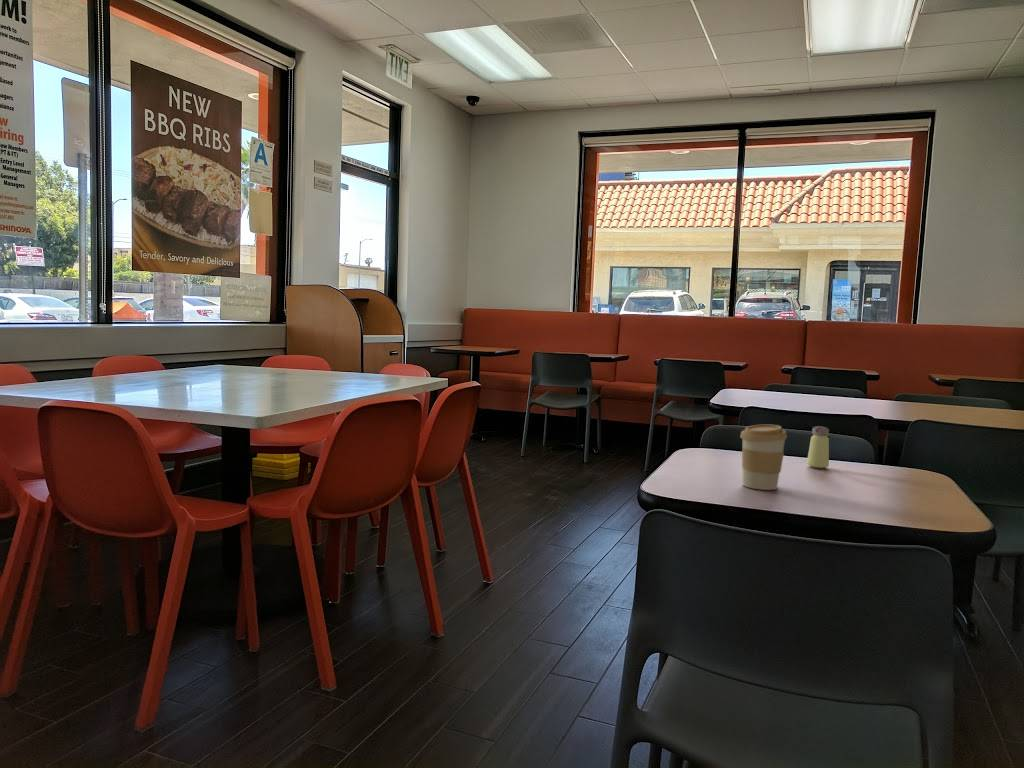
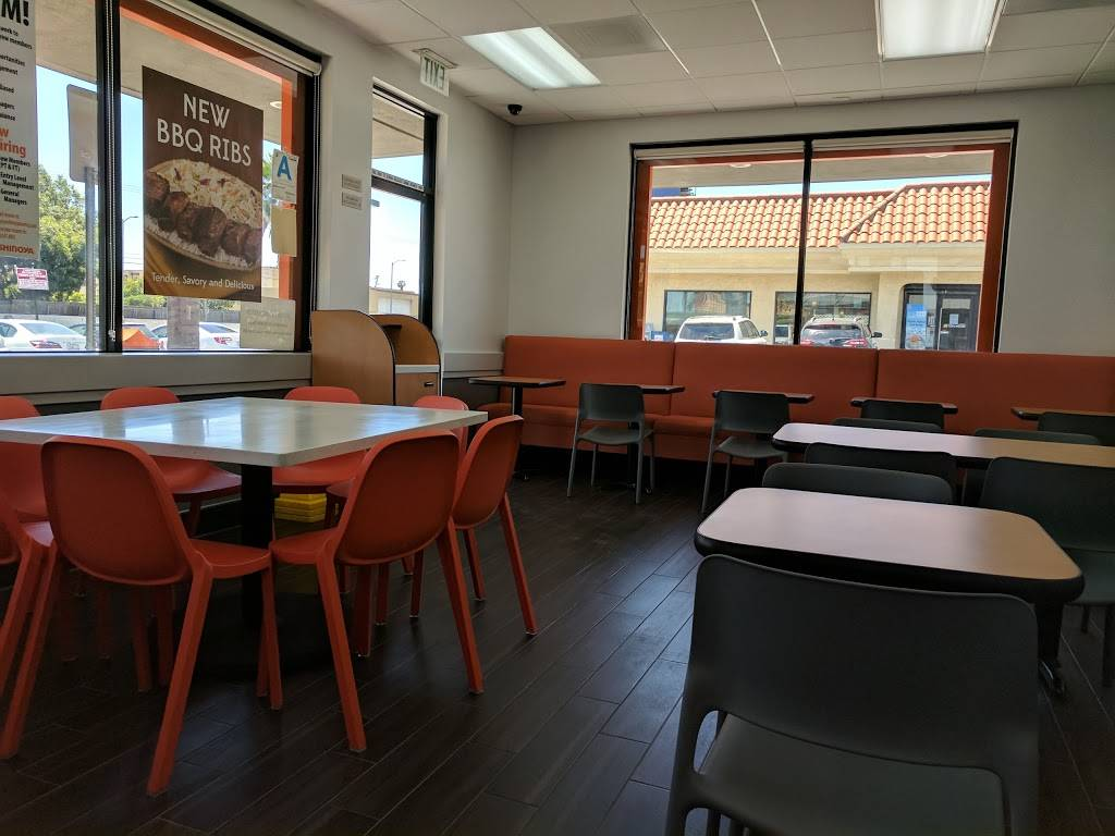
- coffee cup (761, 455)
- saltshaker (819, 446)
